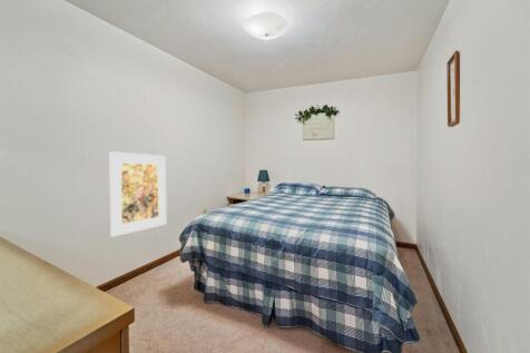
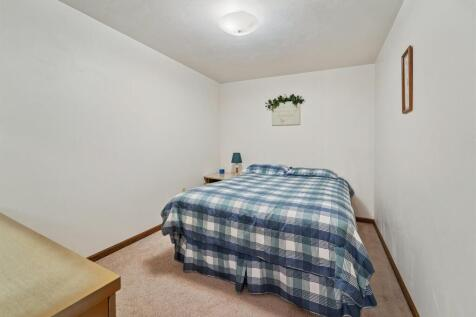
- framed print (140, 192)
